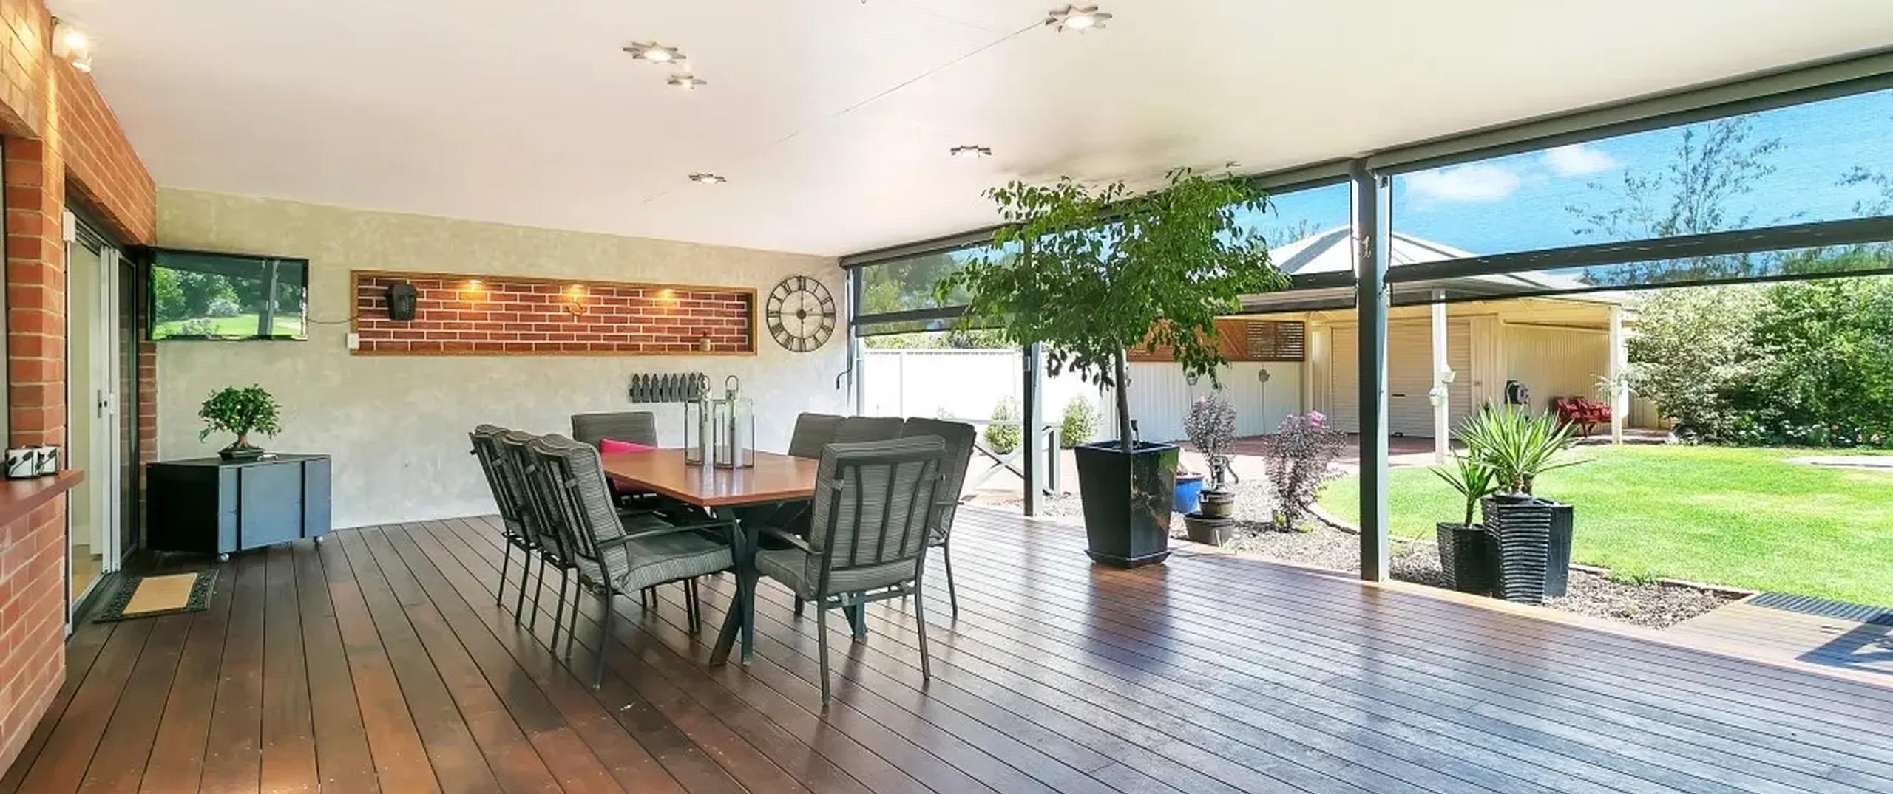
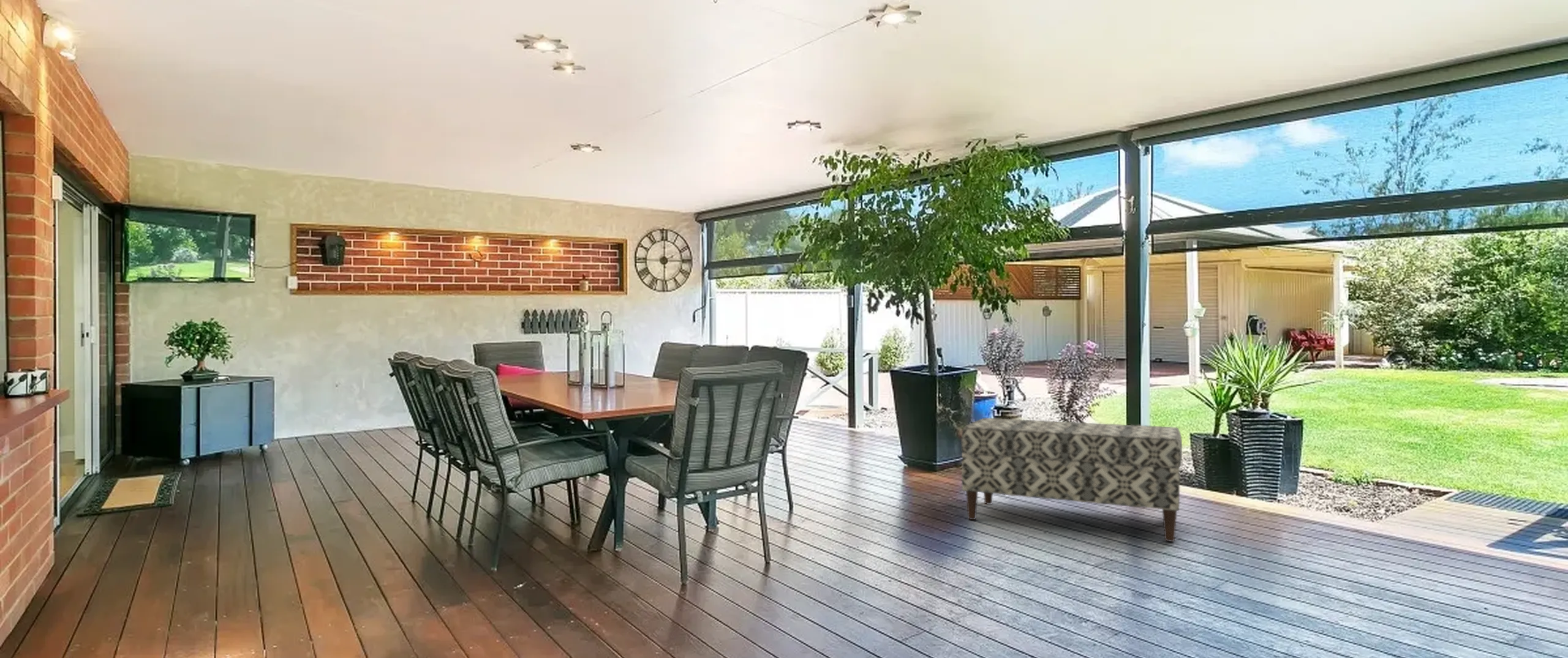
+ bench (1070, 473)
